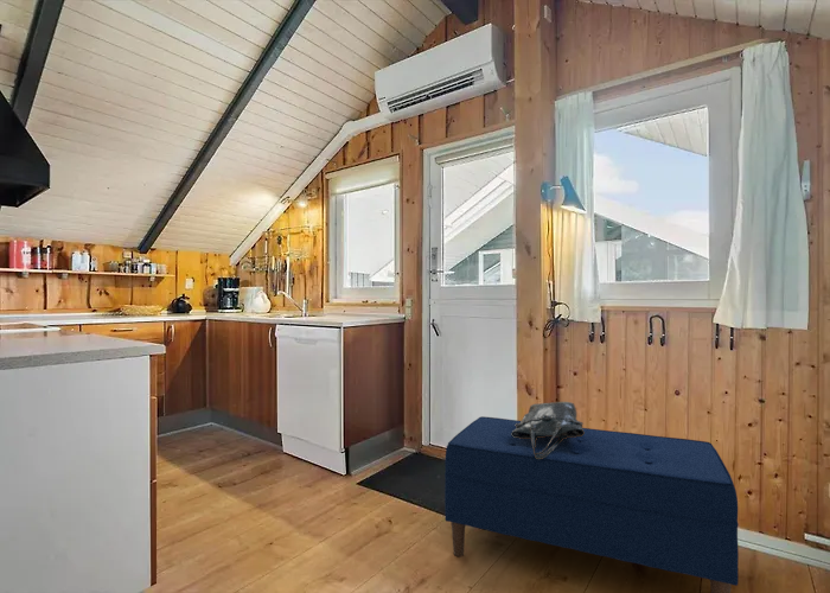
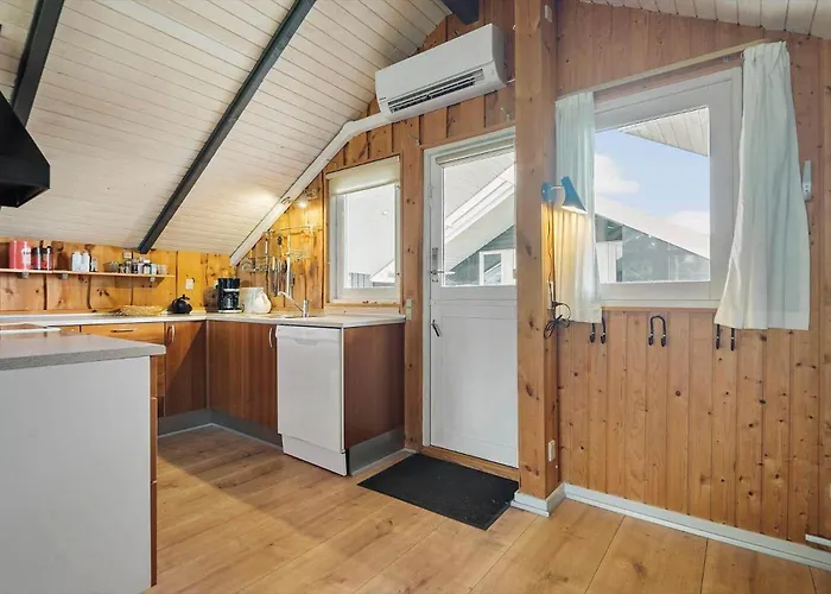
- bench (579, 499)
- tote bag (548, 428)
